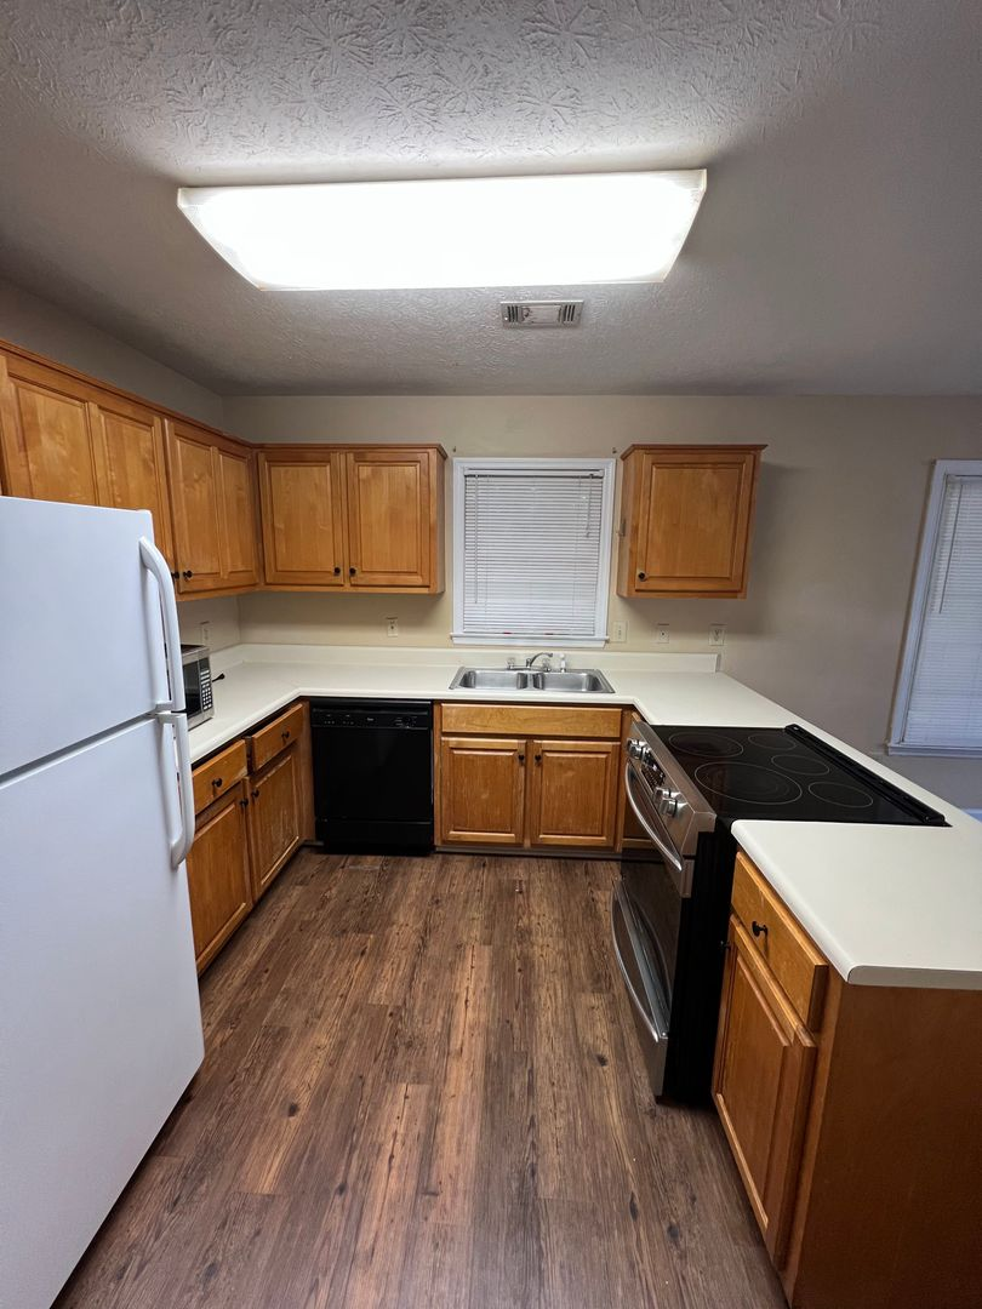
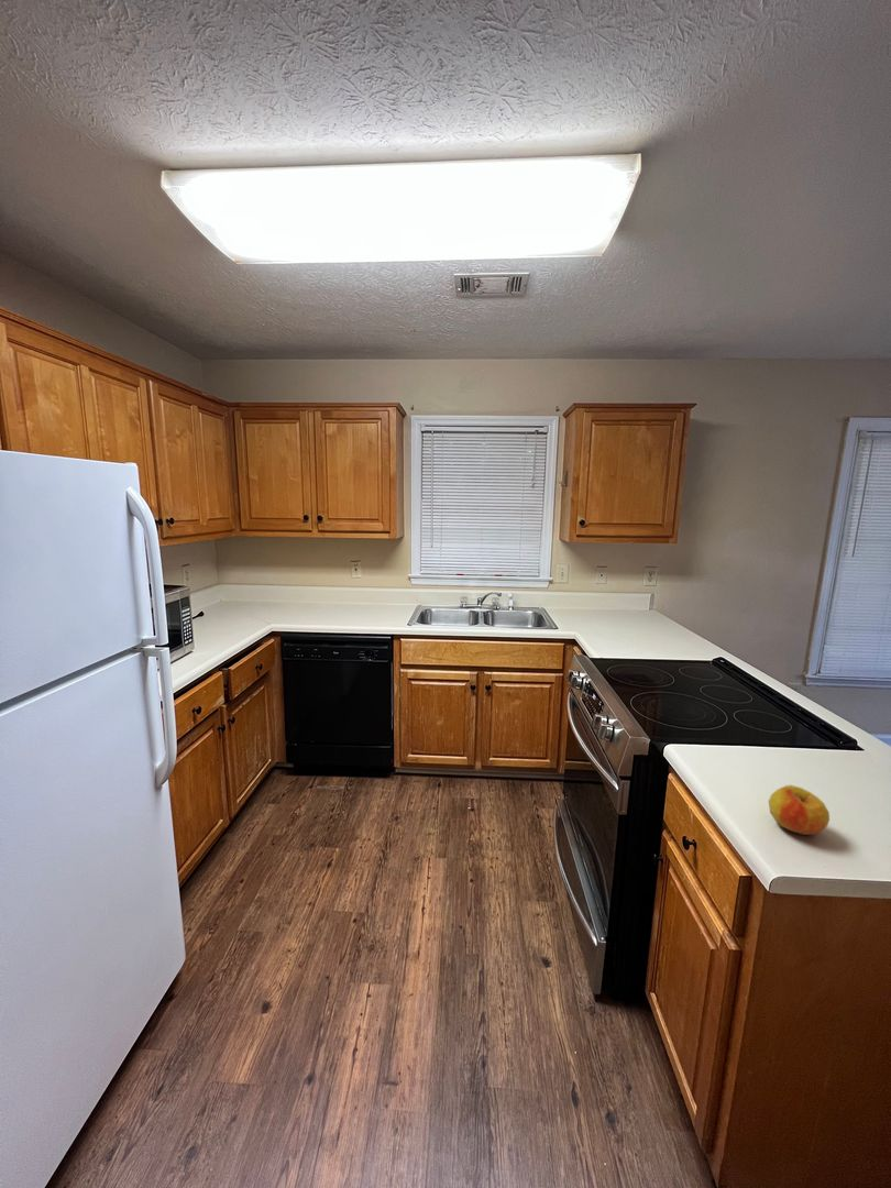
+ apple (798, 810)
